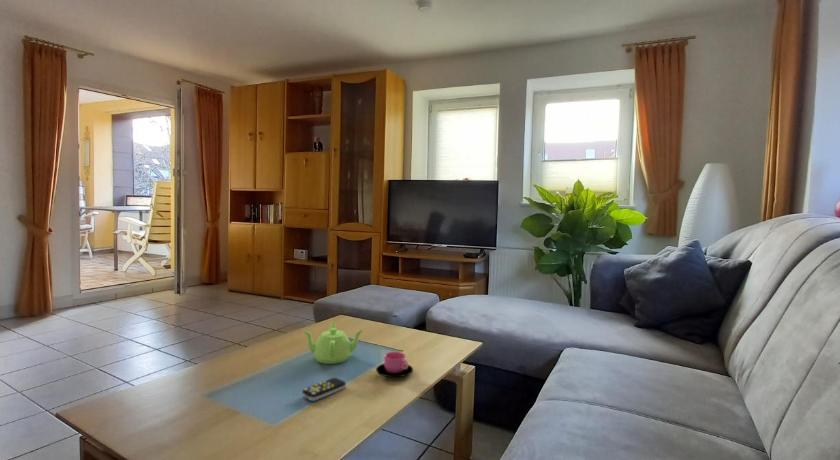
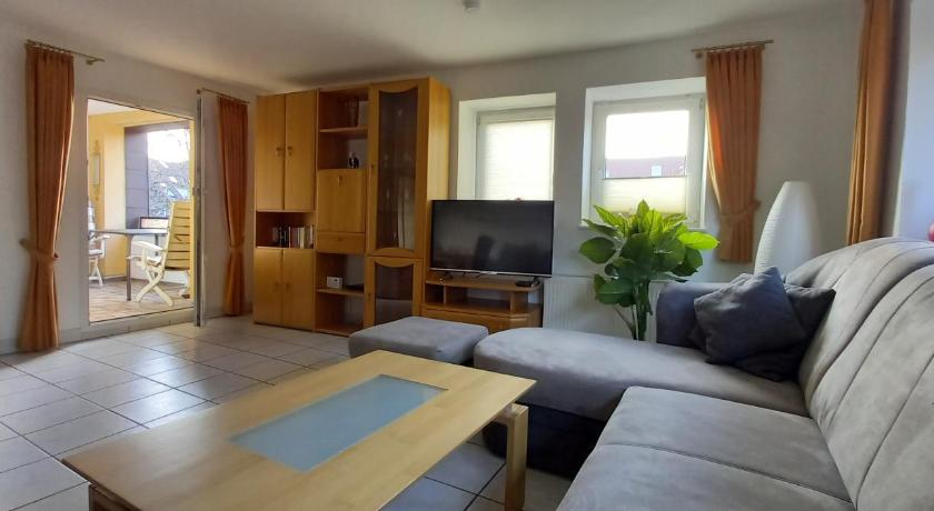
- remote control (324, 388)
- cup (394, 364)
- teapot (333, 342)
